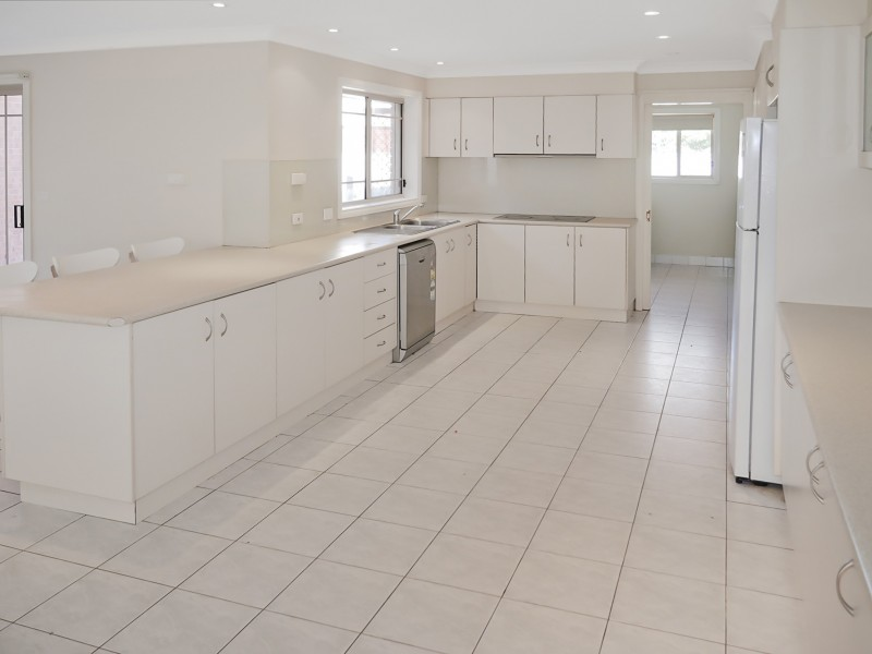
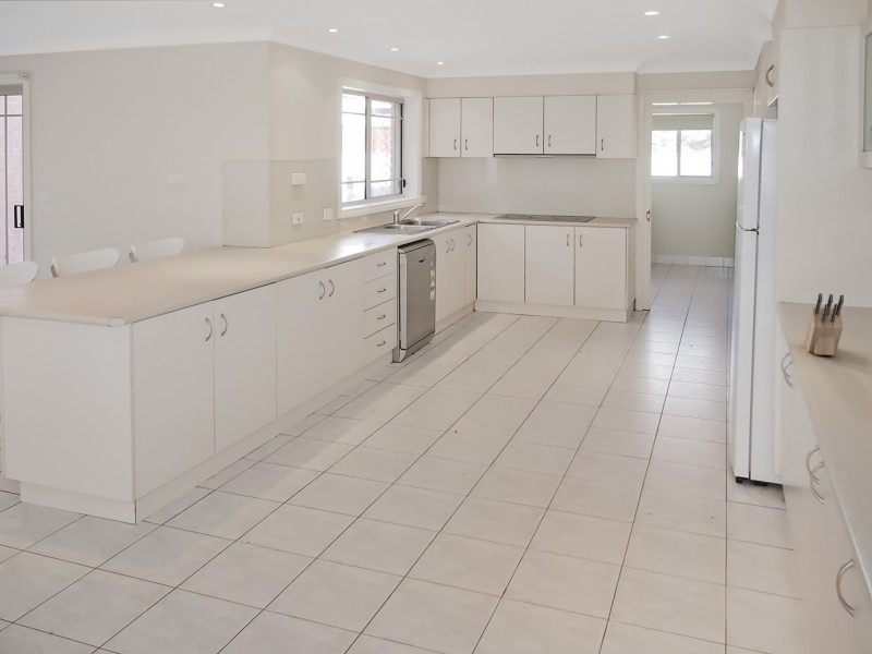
+ knife block (823, 323)
